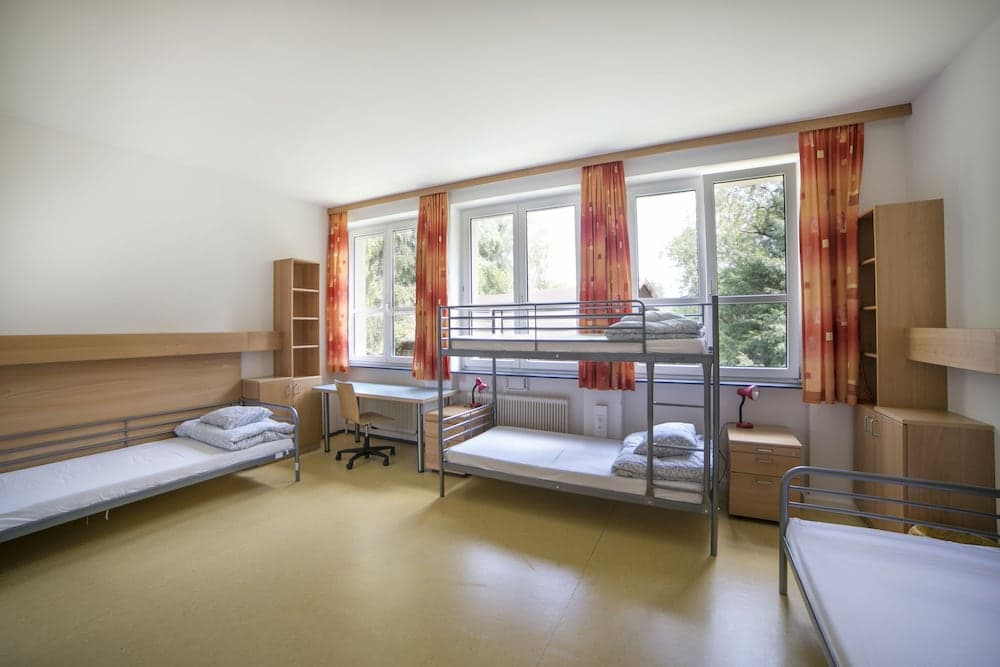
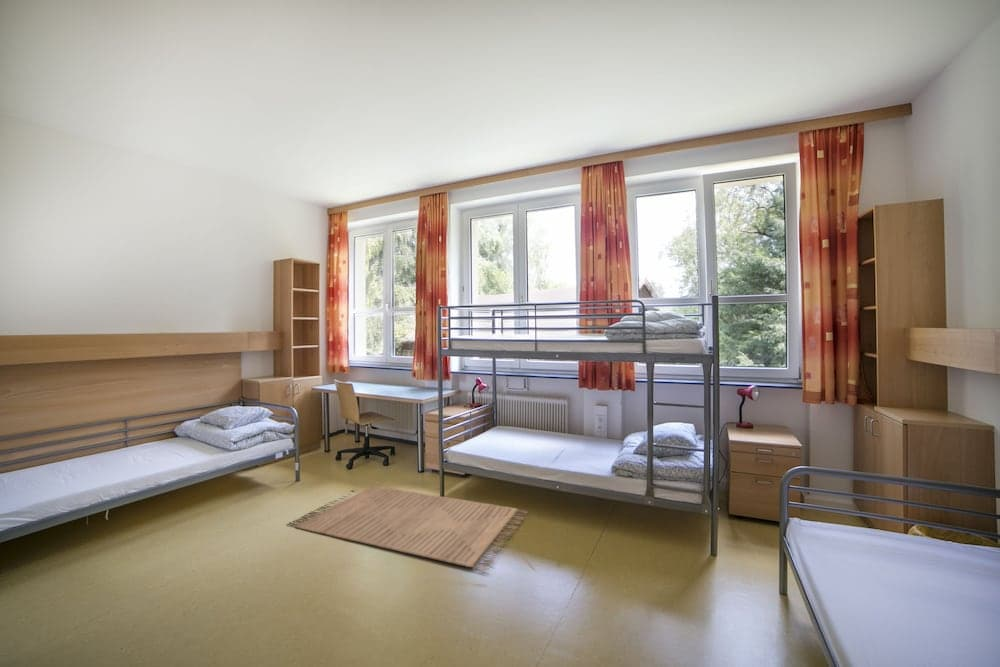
+ rug (411, 517)
